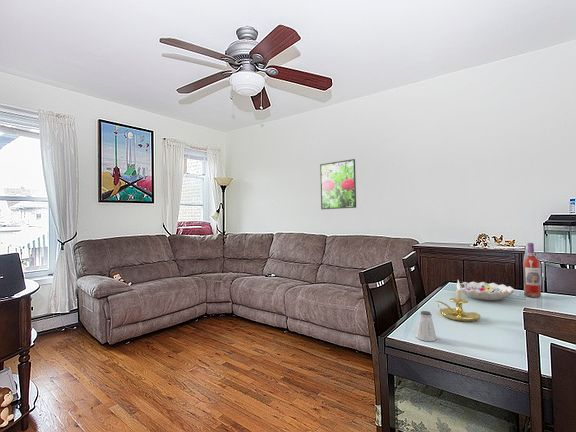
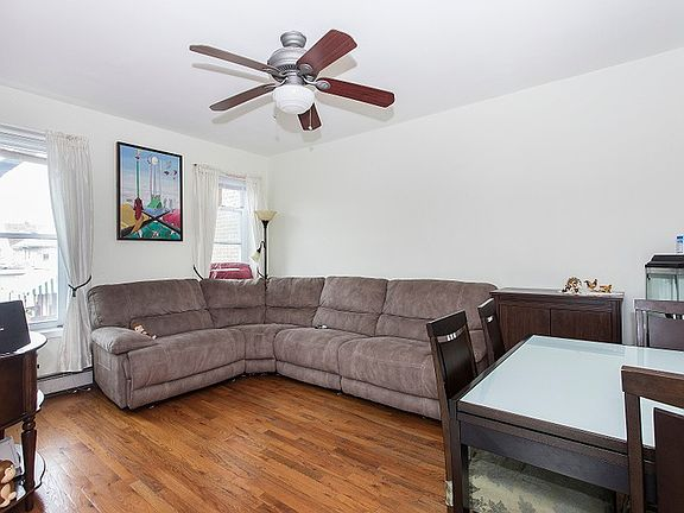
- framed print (337, 185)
- saltshaker (426, 324)
- candle holder (455, 298)
- decorative bowl (484, 291)
- wine bottle (531, 269)
